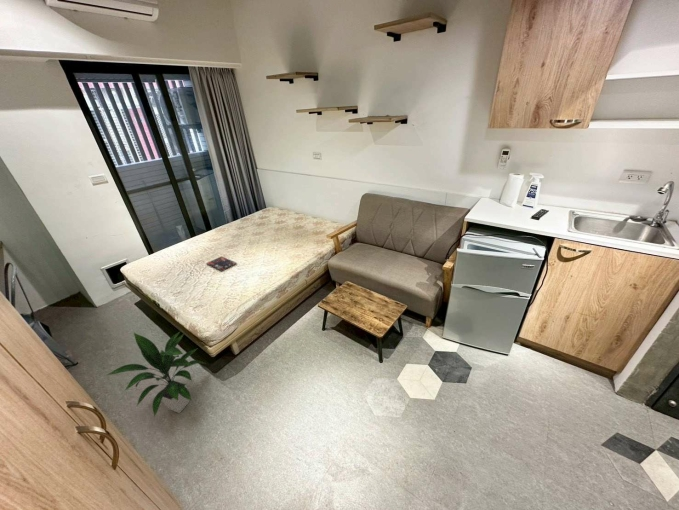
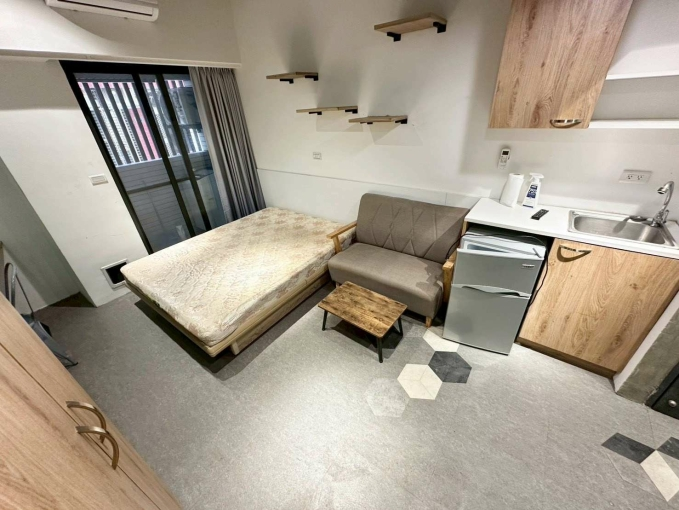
- book (221, 263)
- indoor plant (168, 372)
